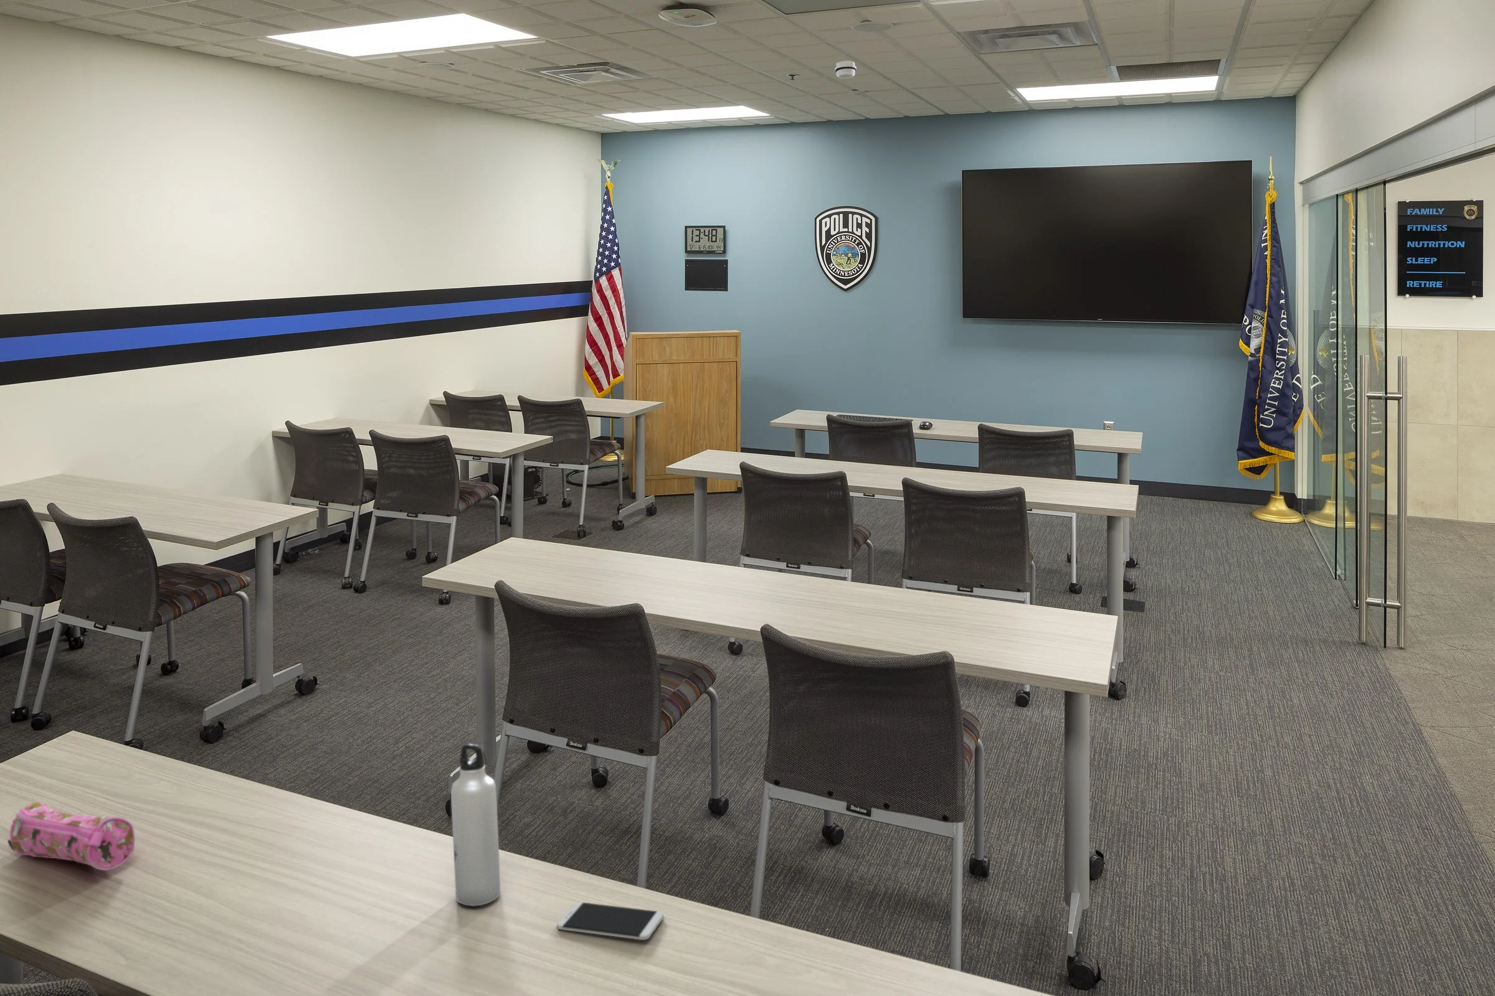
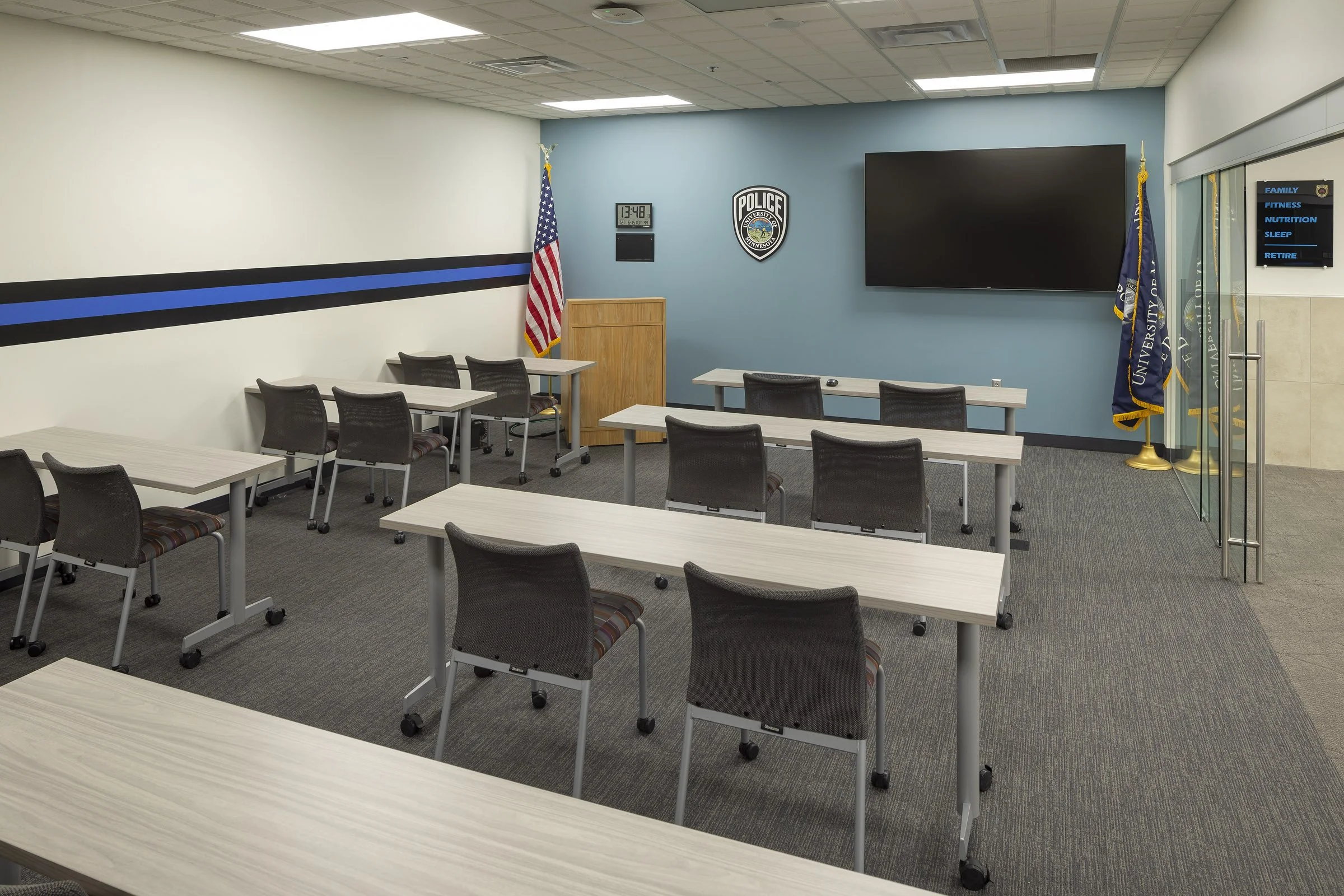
- smoke detector (845, 70)
- smartphone (611, 920)
- pencil case (71, 836)
- water bottle (475, 821)
